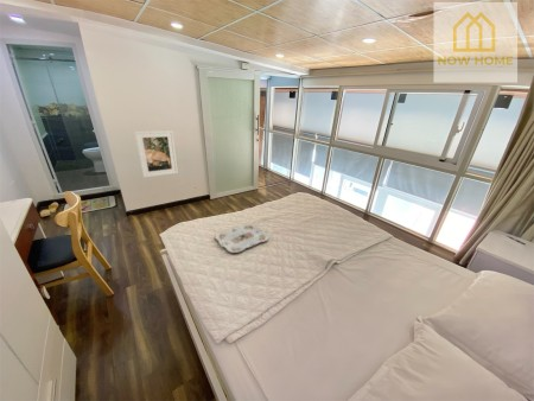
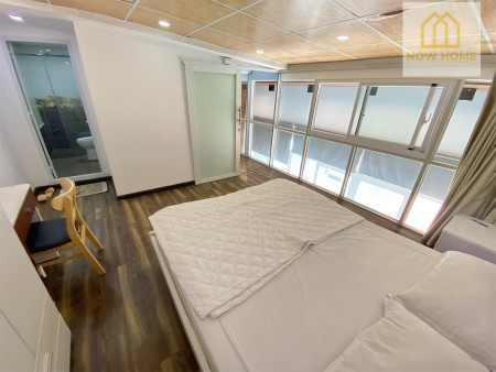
- serving tray (242, 236)
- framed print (158, 153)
